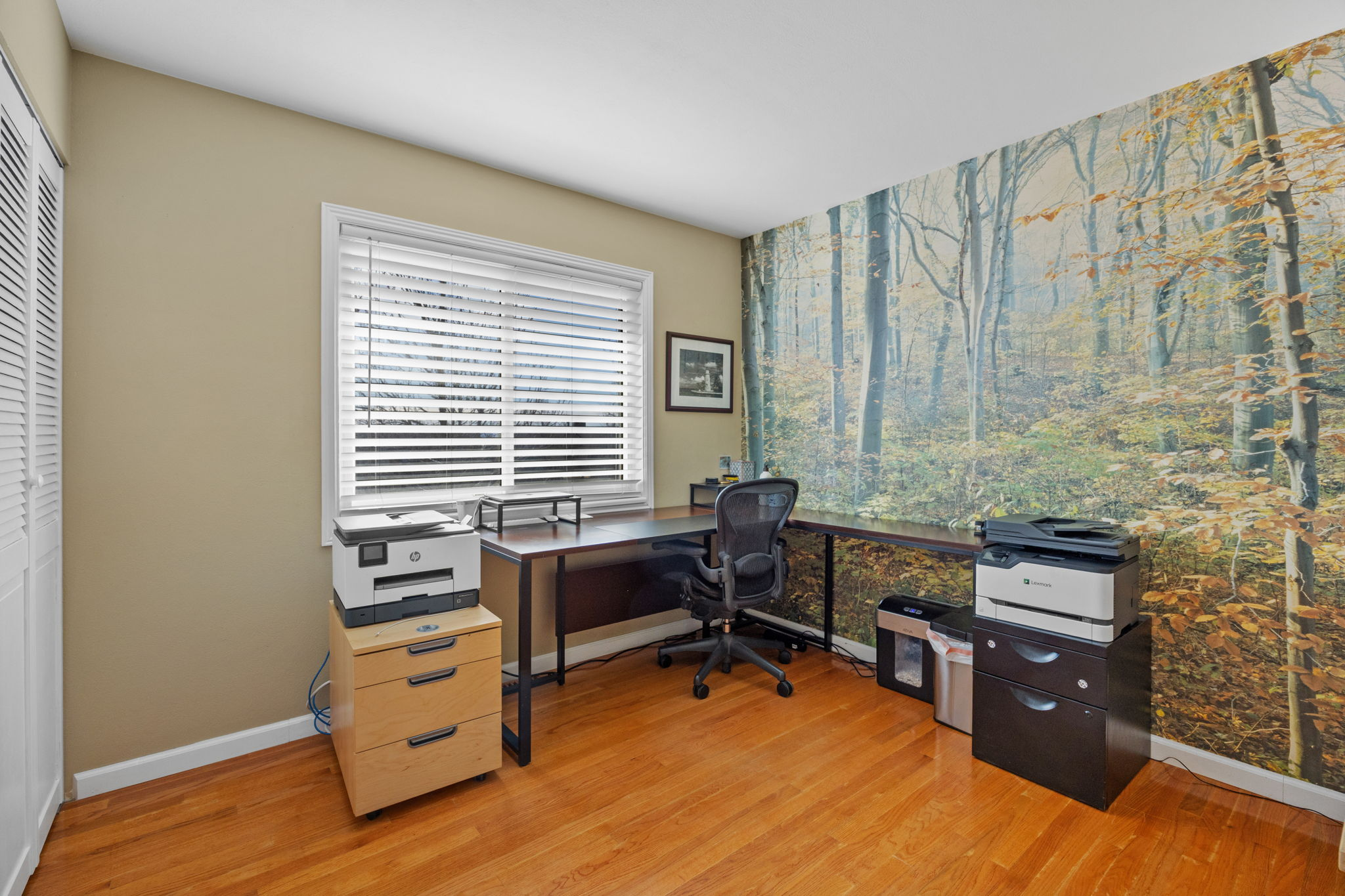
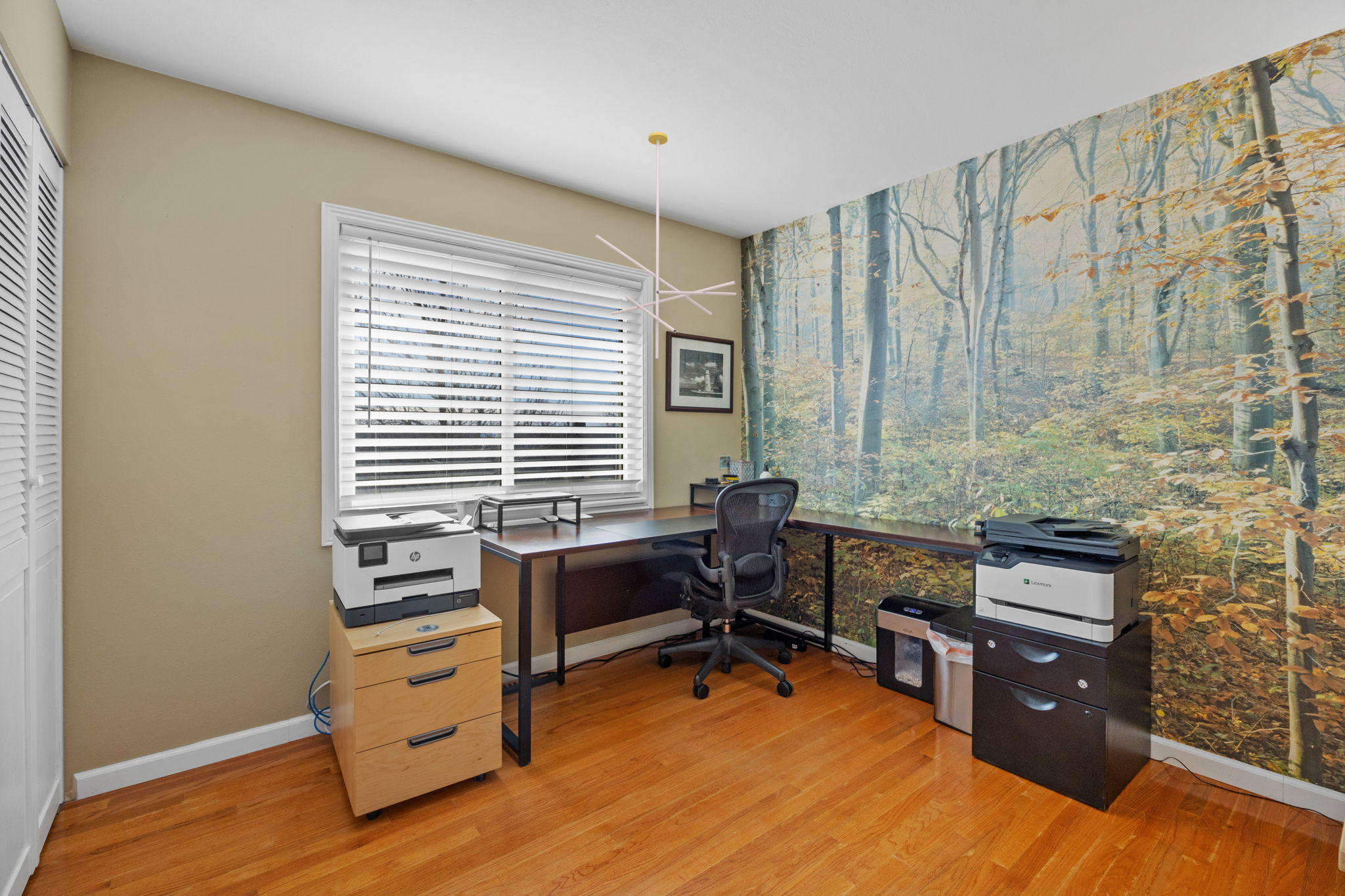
+ ceiling light fixture (659, 249)
